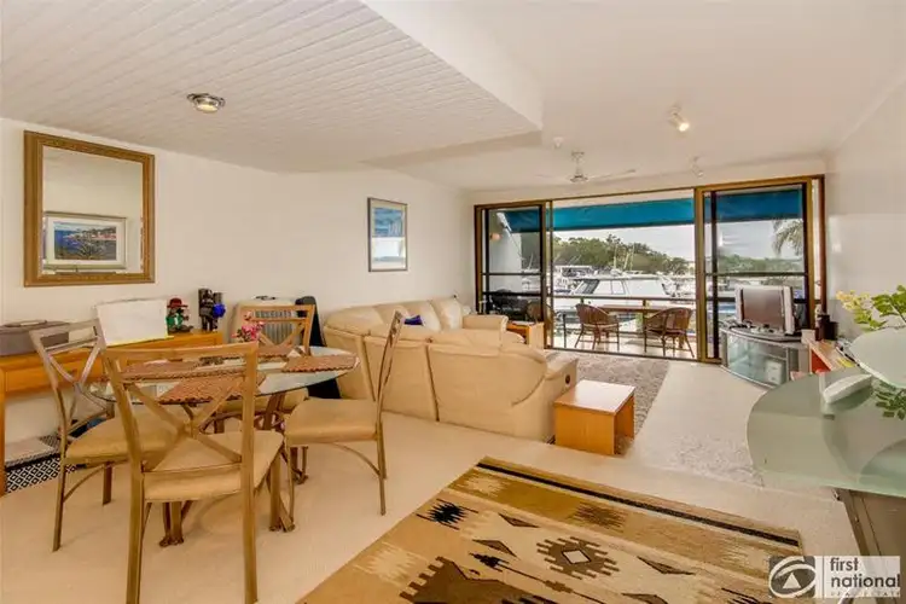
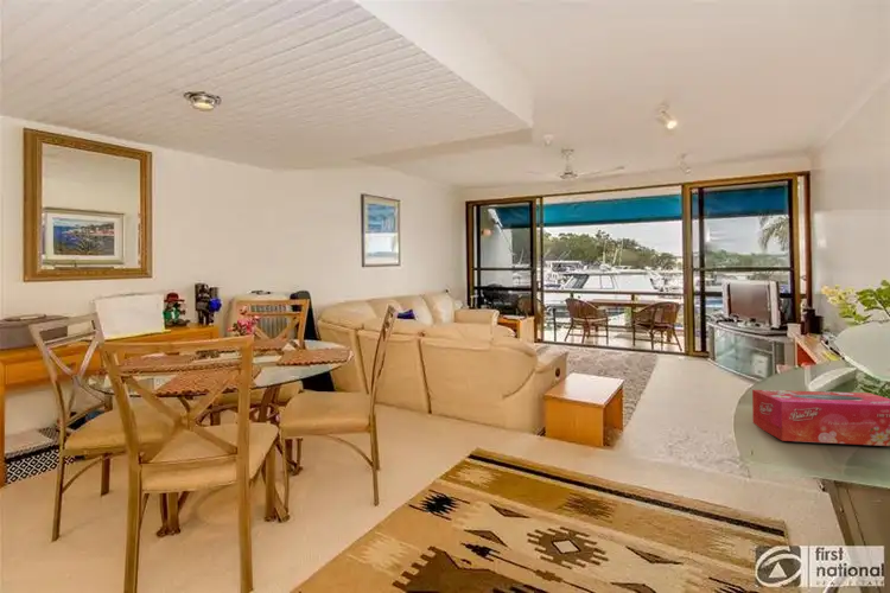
+ tissue box (827, 415)
